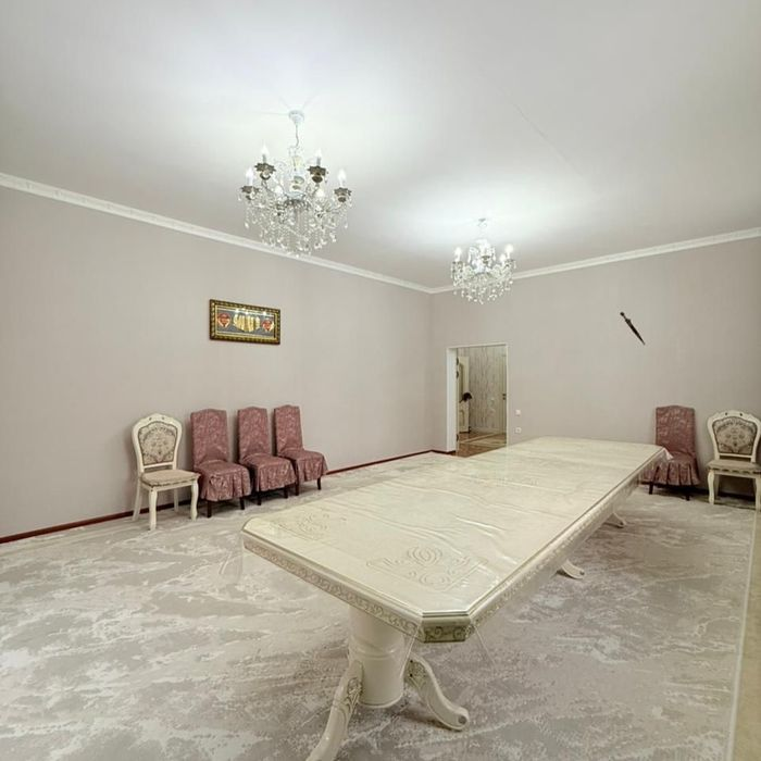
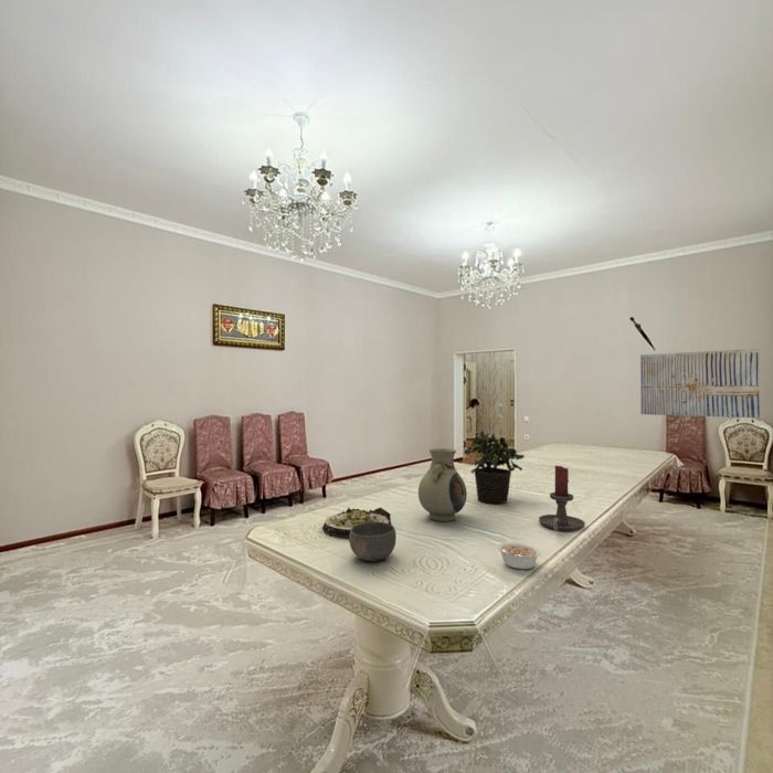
+ salad plate (356, 520)
+ vase (442, 484)
+ legume (520, 554)
+ potted plant (489, 465)
+ bowl (372, 542)
+ candle holder (560, 497)
+ wall art (695, 383)
